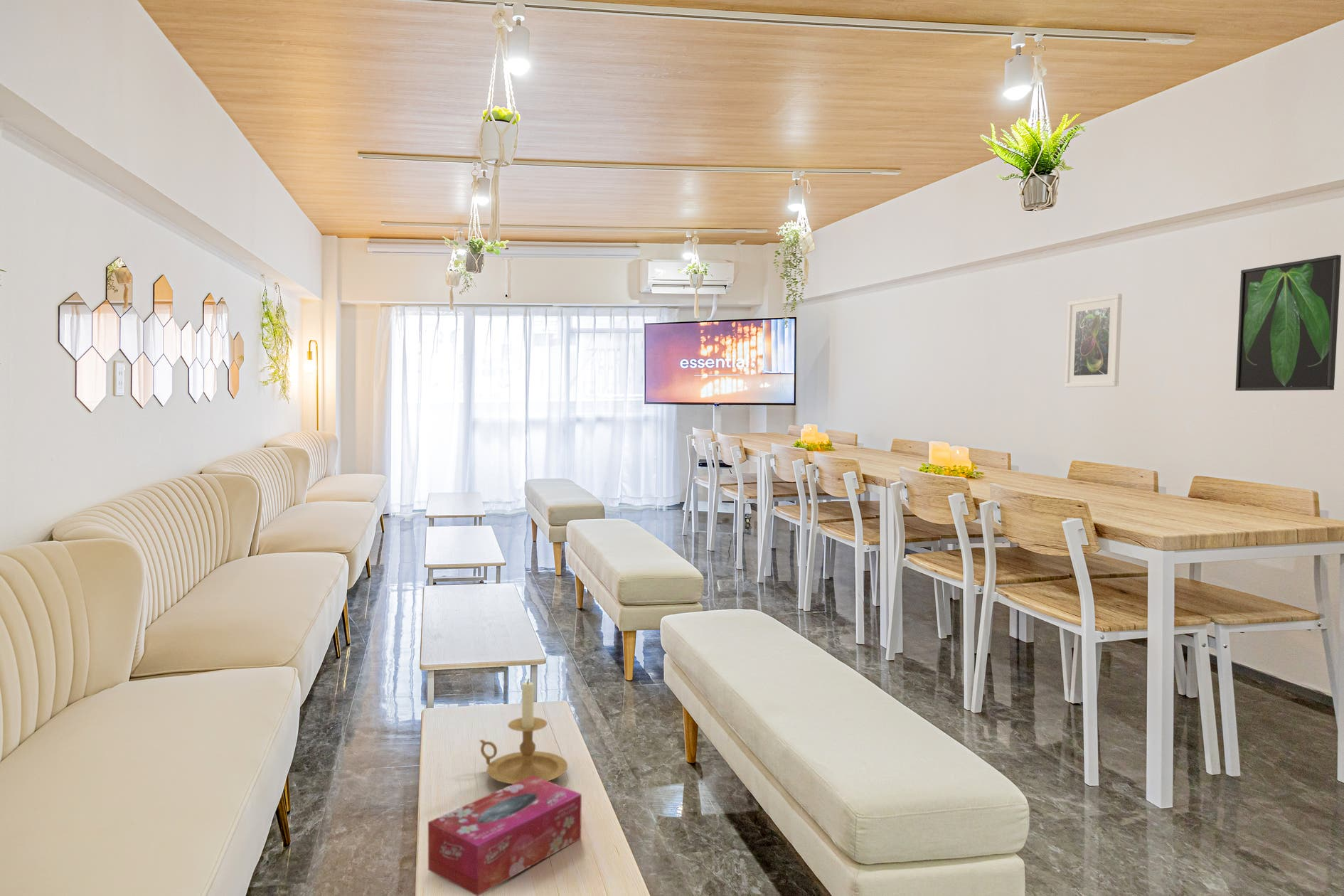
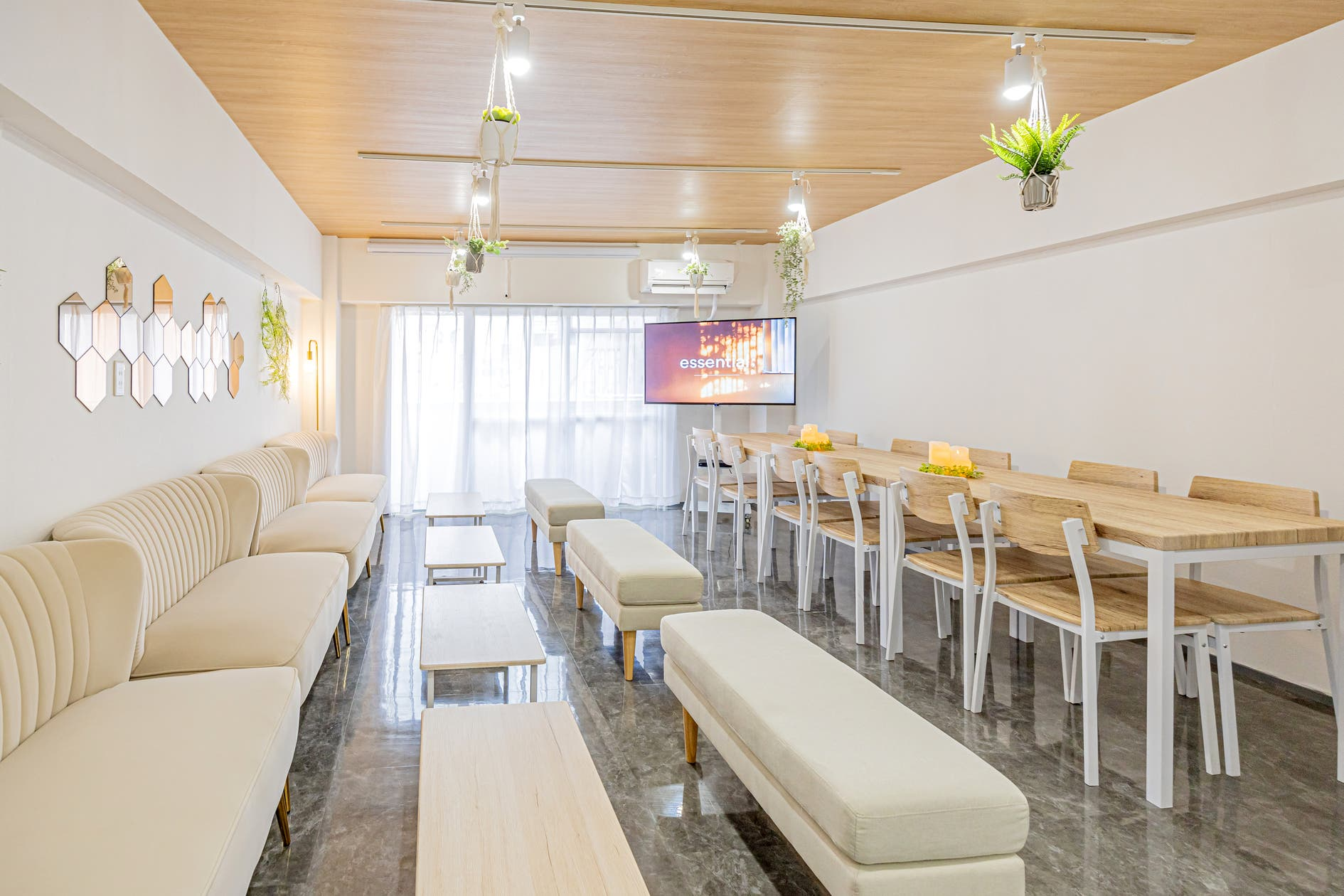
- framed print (1092, 342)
- candle holder (527, 727)
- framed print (1285, 326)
- tissue box (507, 831)
